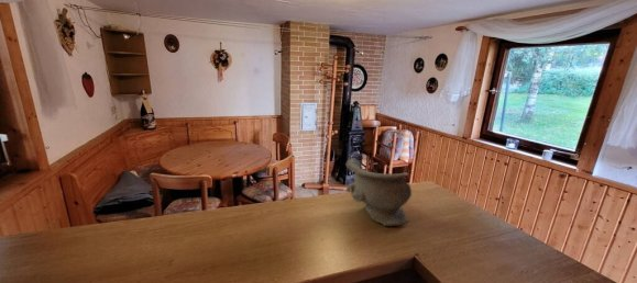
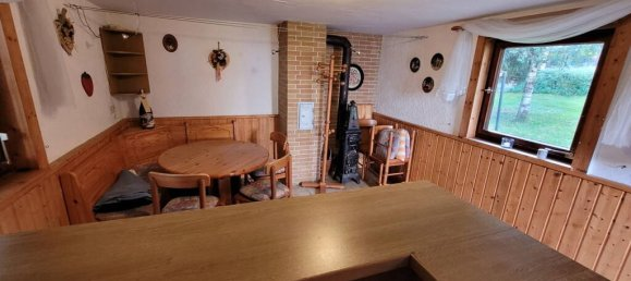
- decorative bowl (376, 189)
